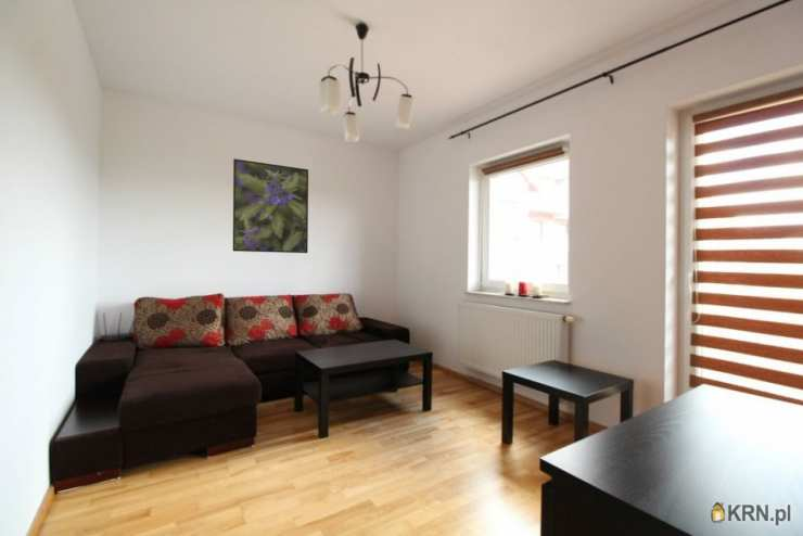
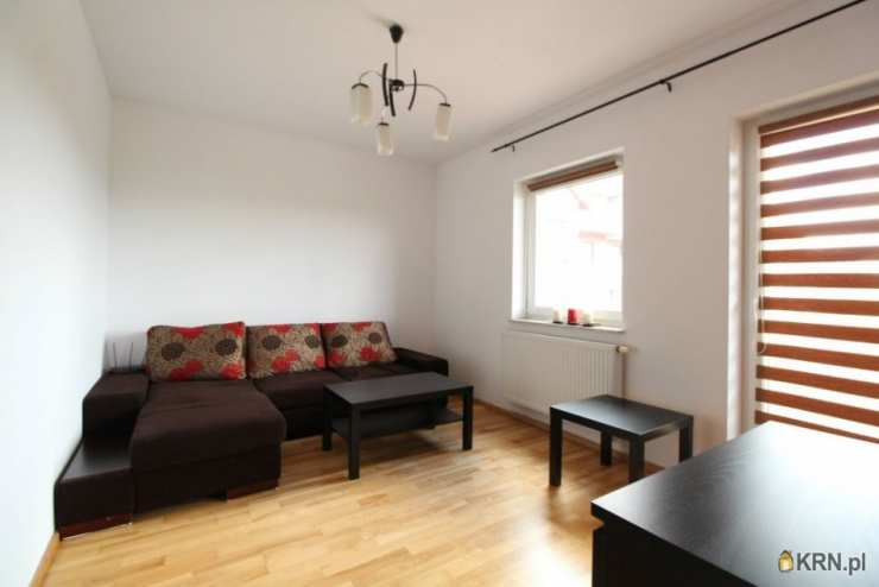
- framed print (272, 208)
